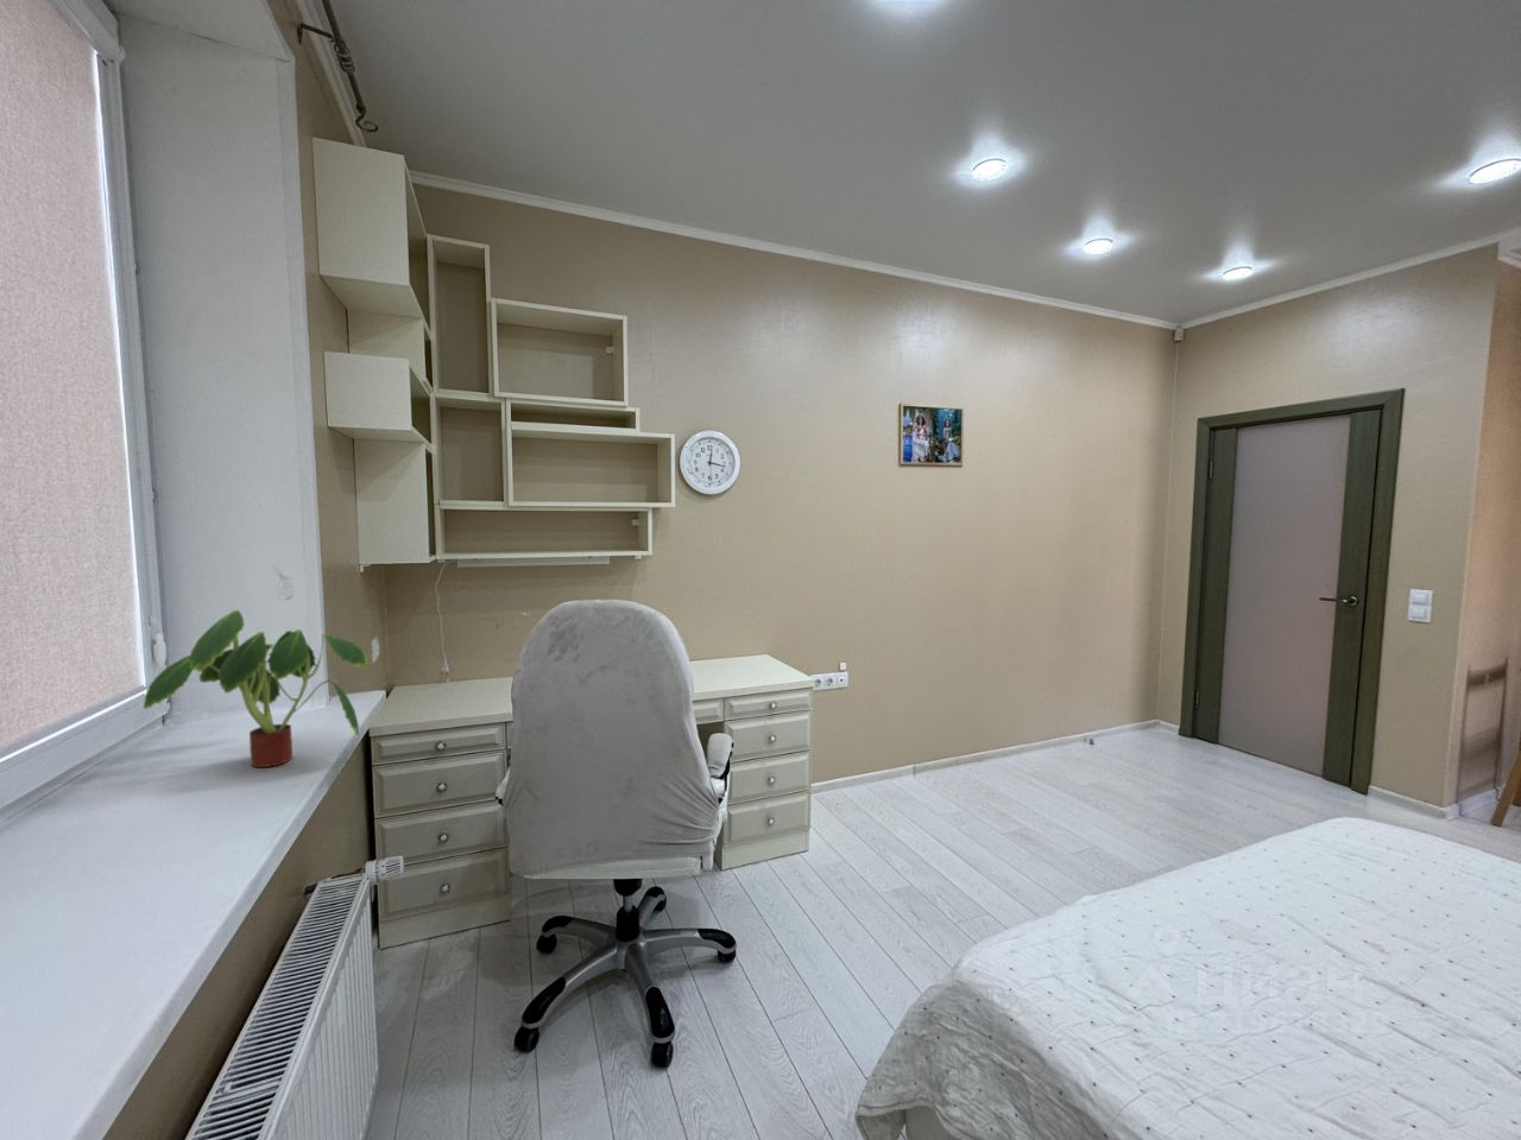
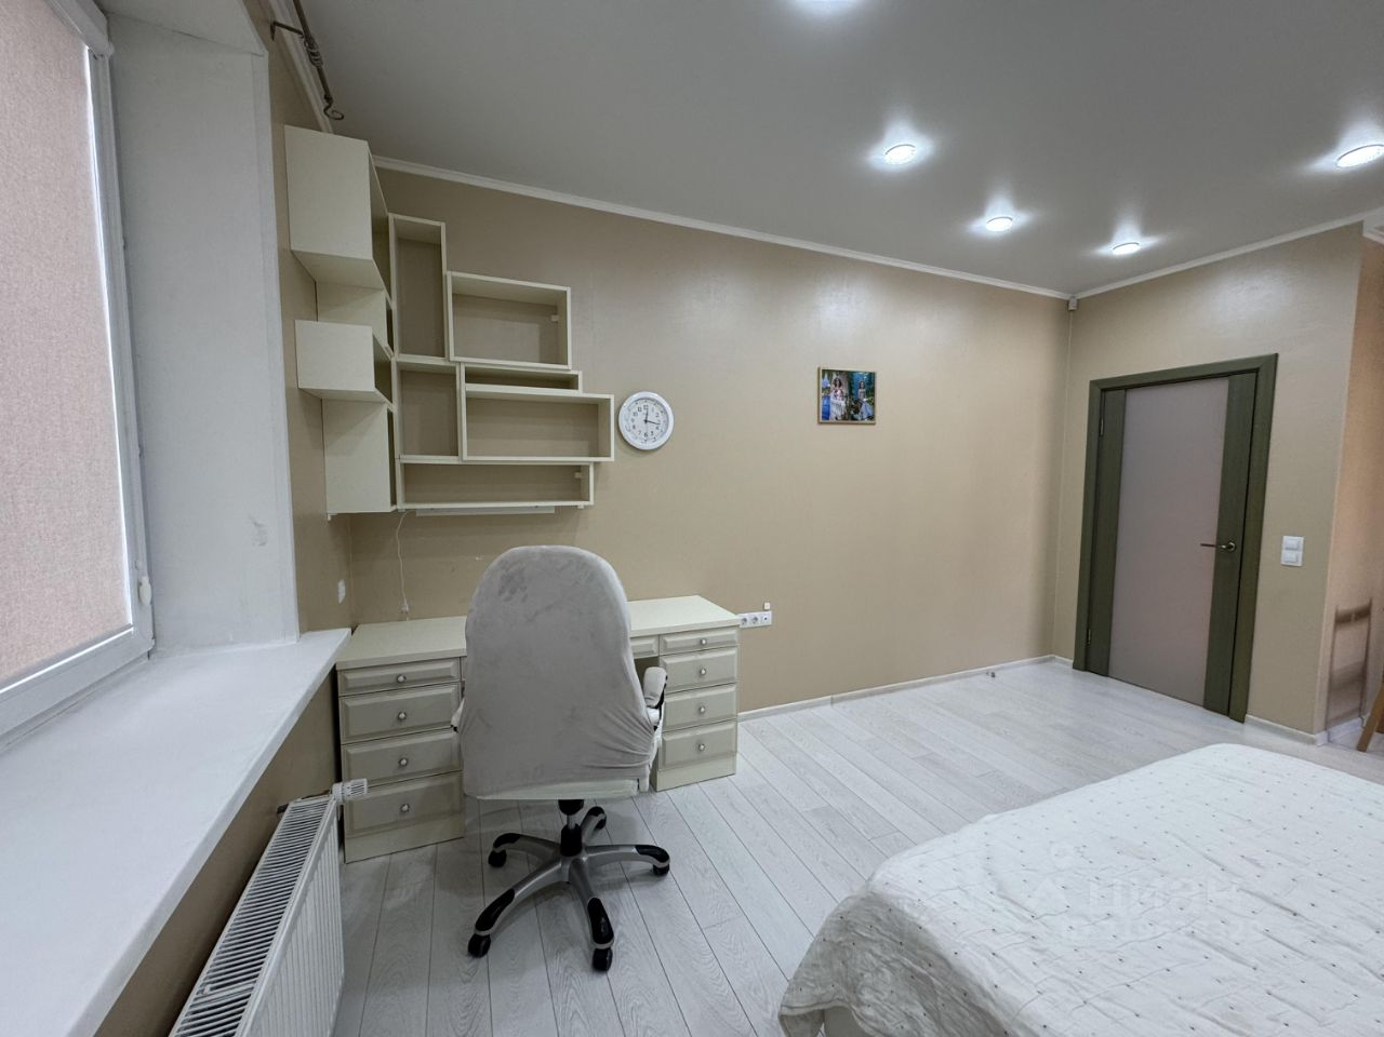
- plant (273, 685)
